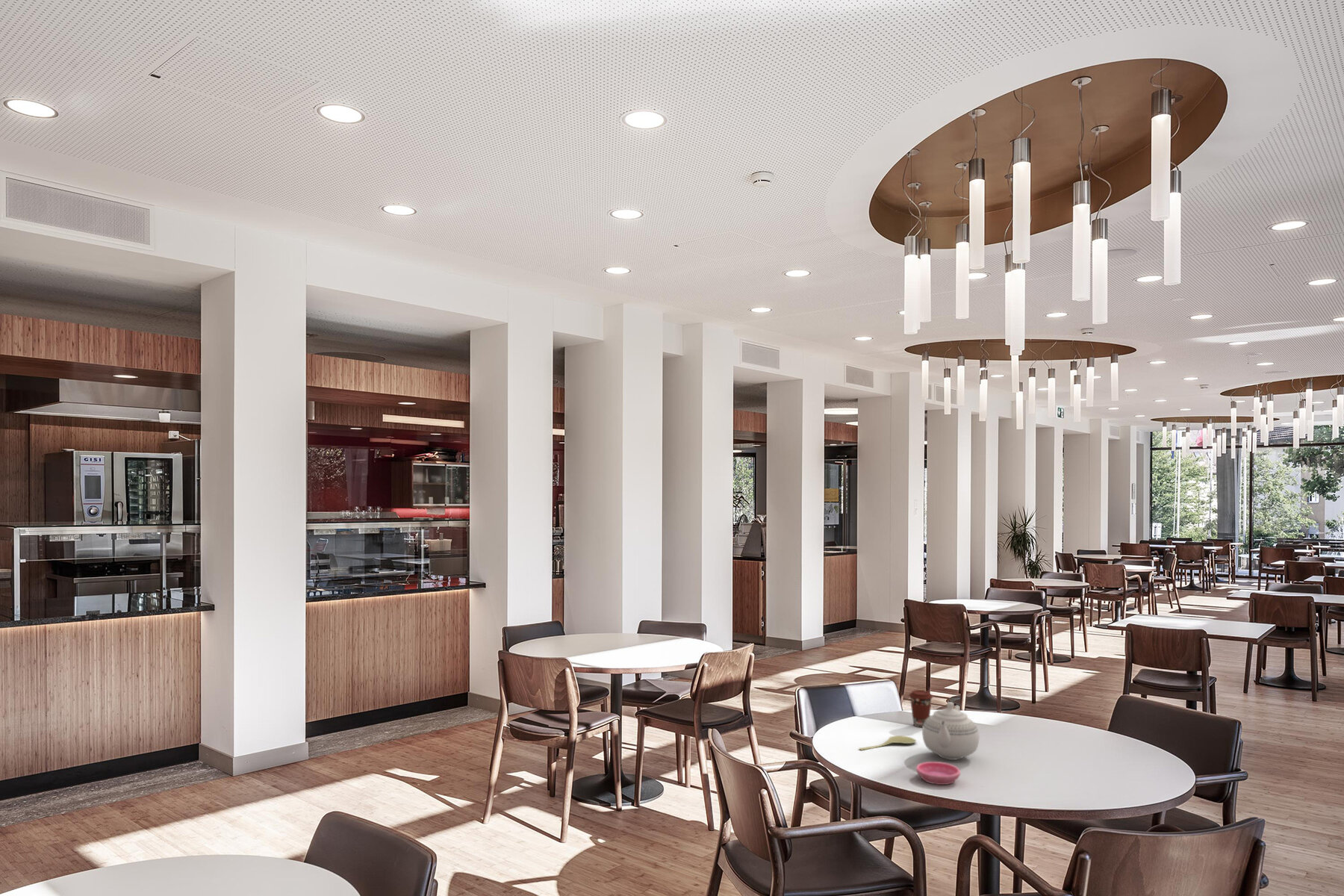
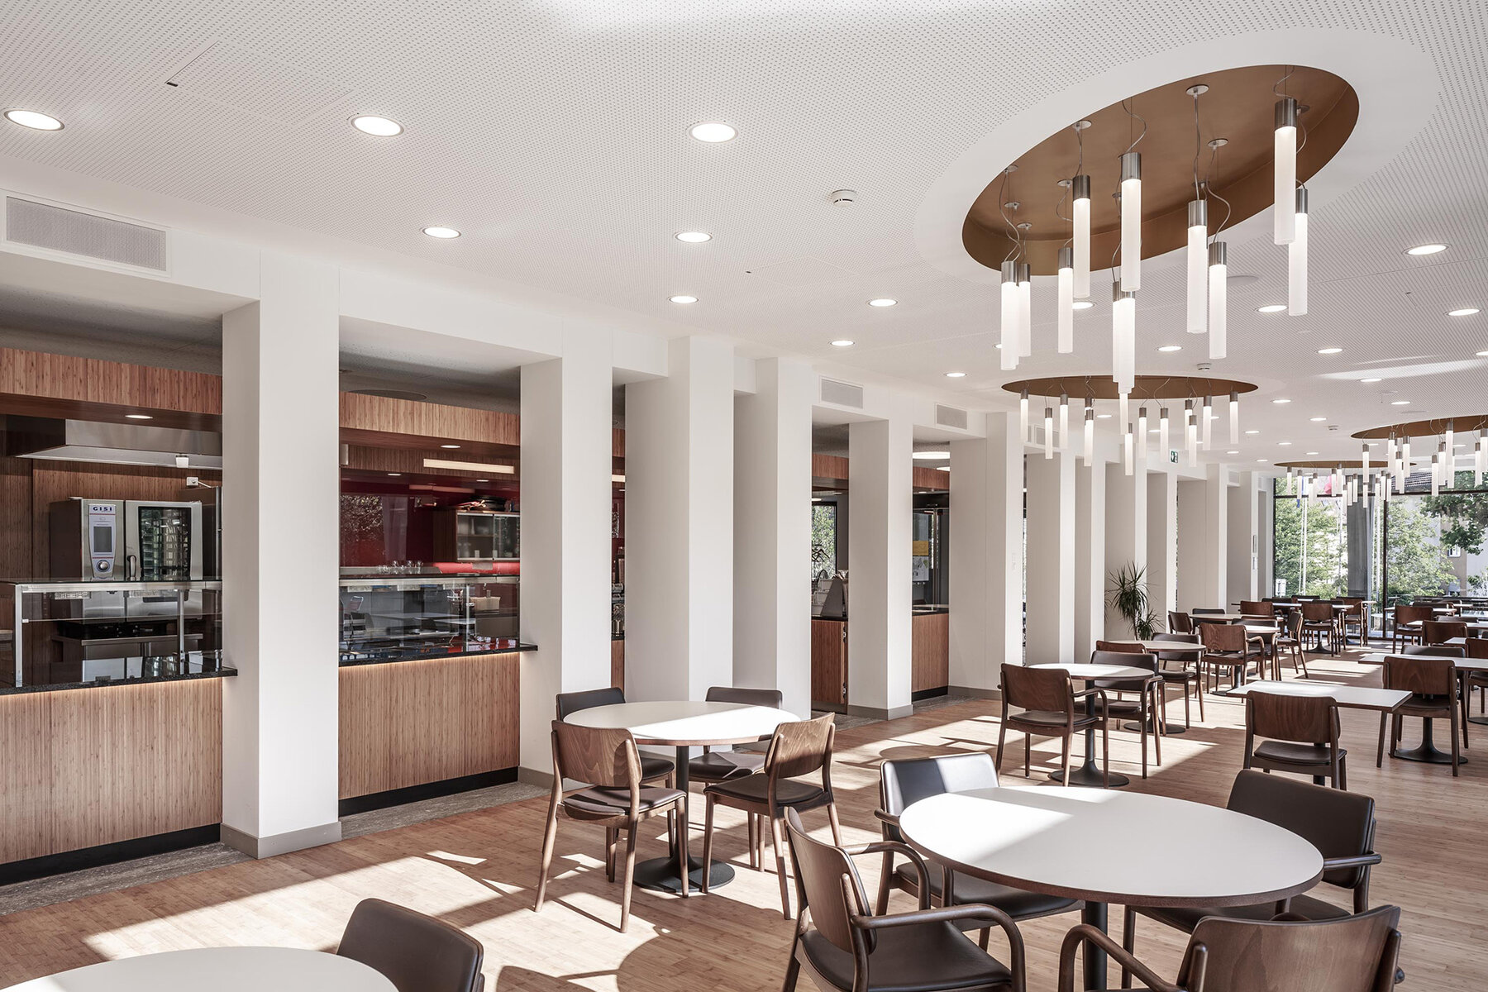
- coffee cup (921, 709)
- spoon (886, 742)
- saucer (938, 774)
- teapot (951, 728)
